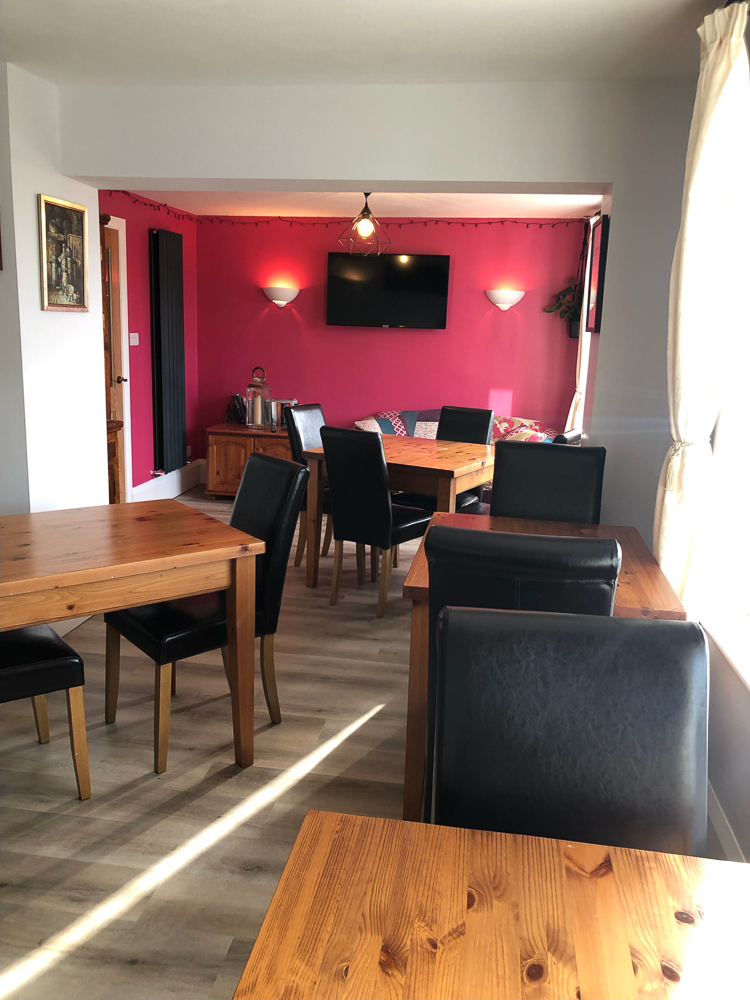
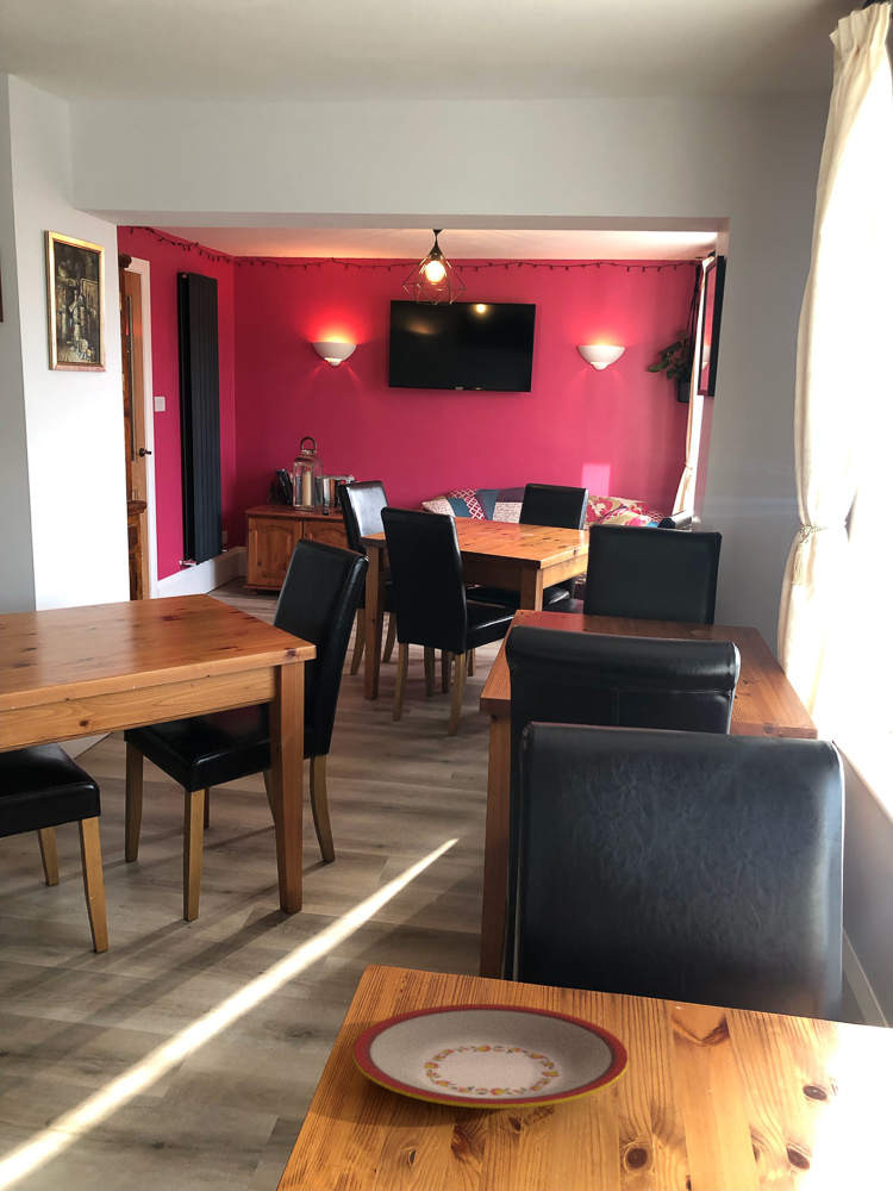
+ plate (489, 1060)
